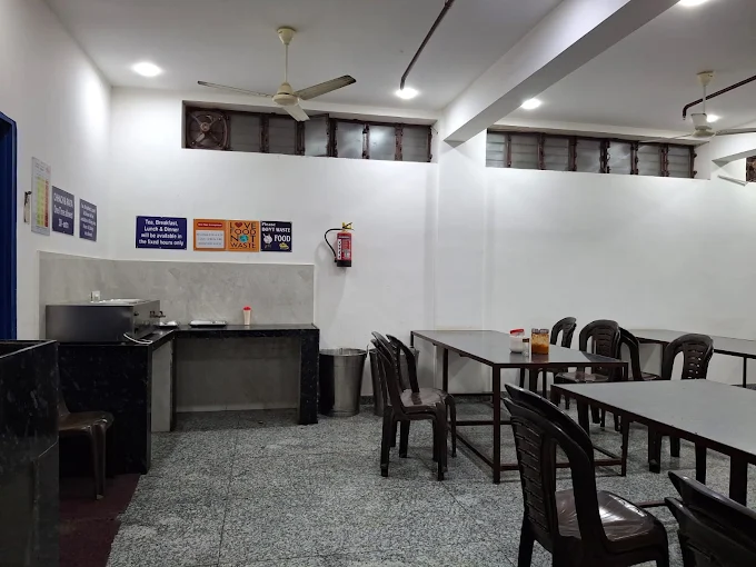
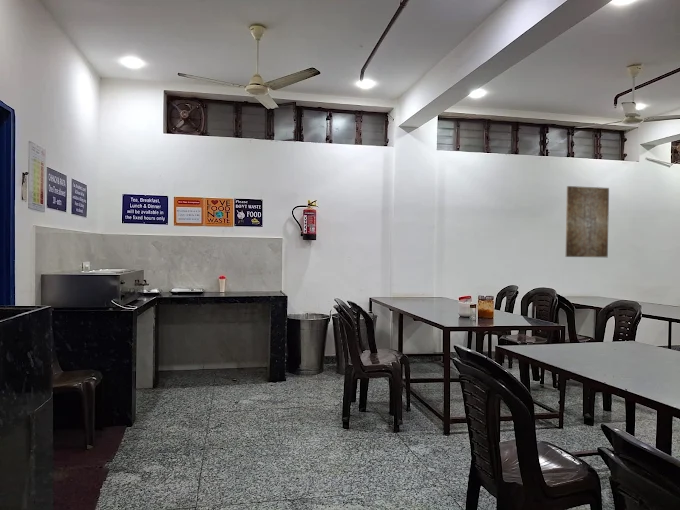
+ wall art (587, 222)
